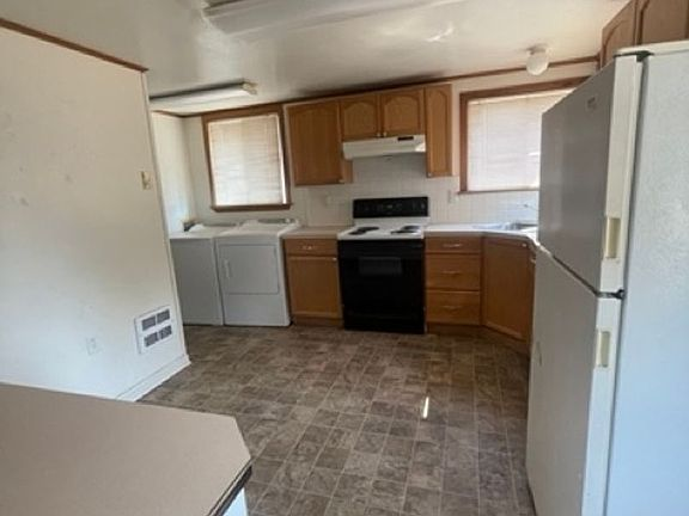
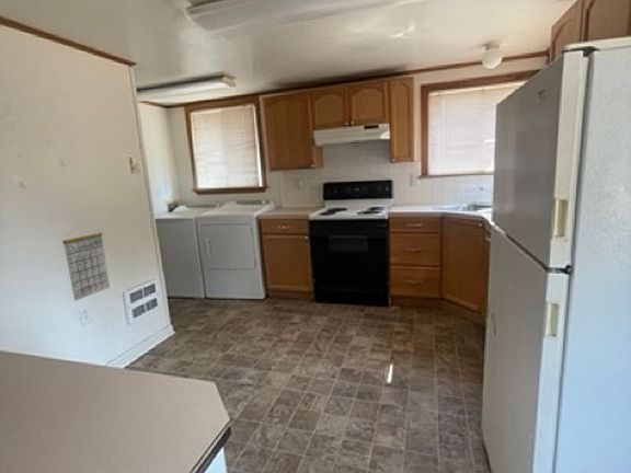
+ calendar (87, 258)
